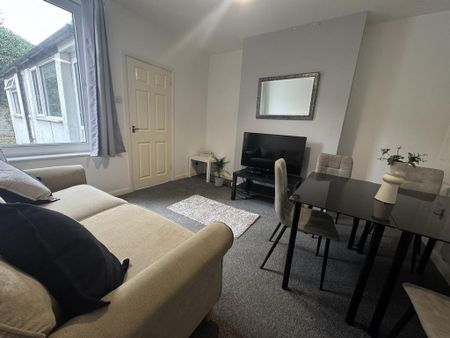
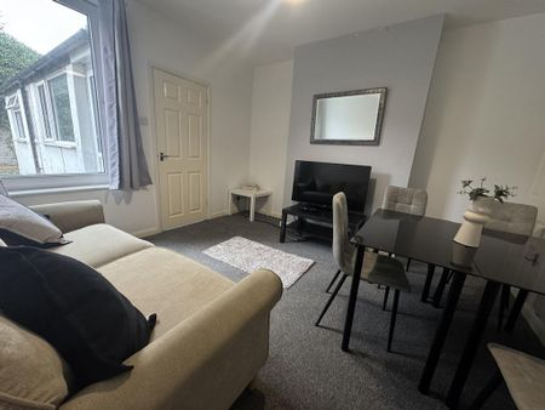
- indoor plant (218, 170)
